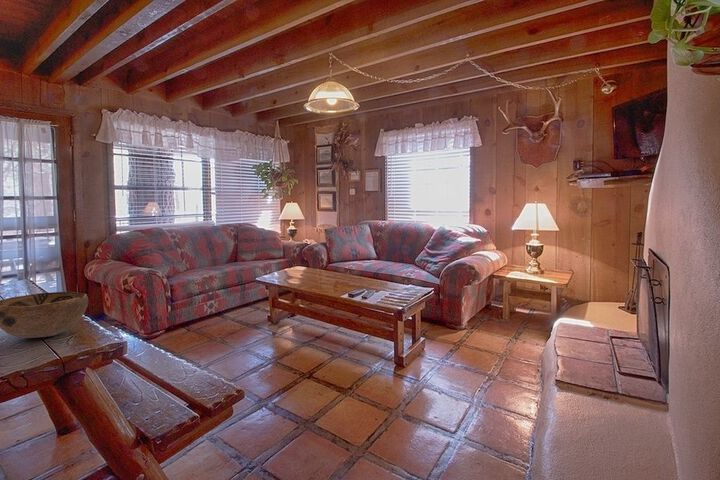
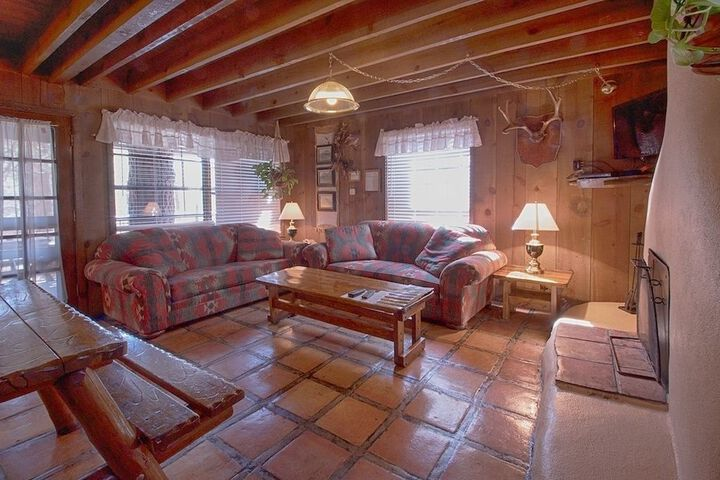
- decorative bowl (42, 316)
